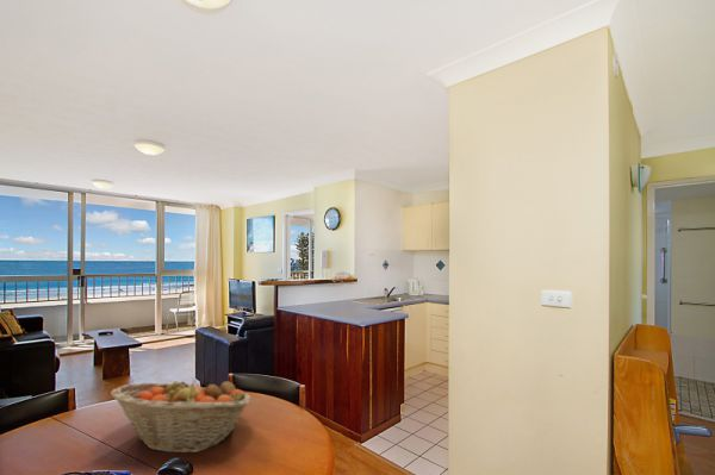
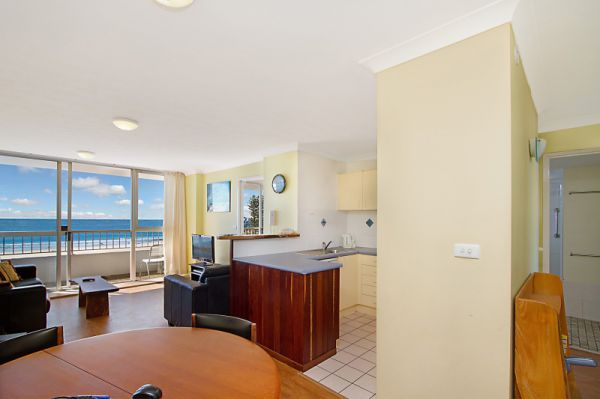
- fruit basket (184, 405)
